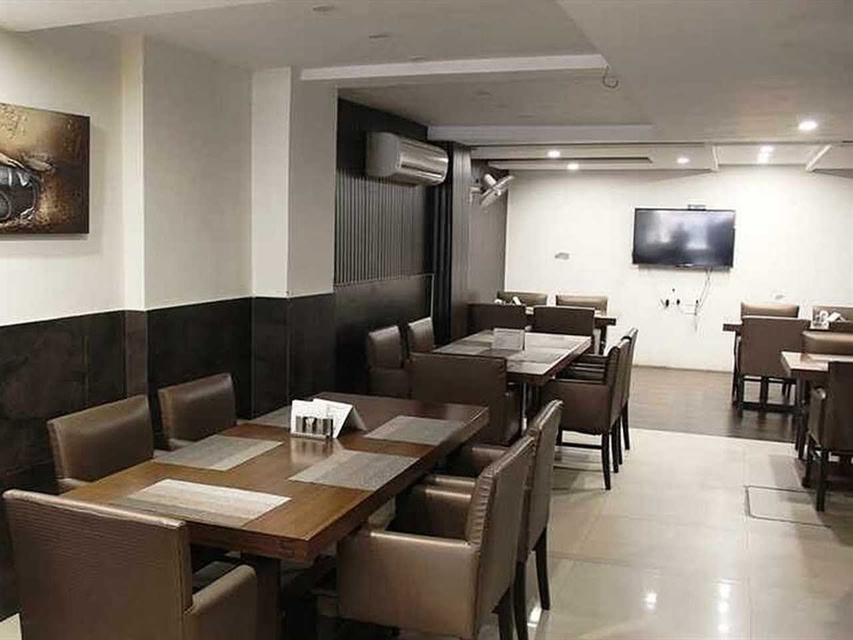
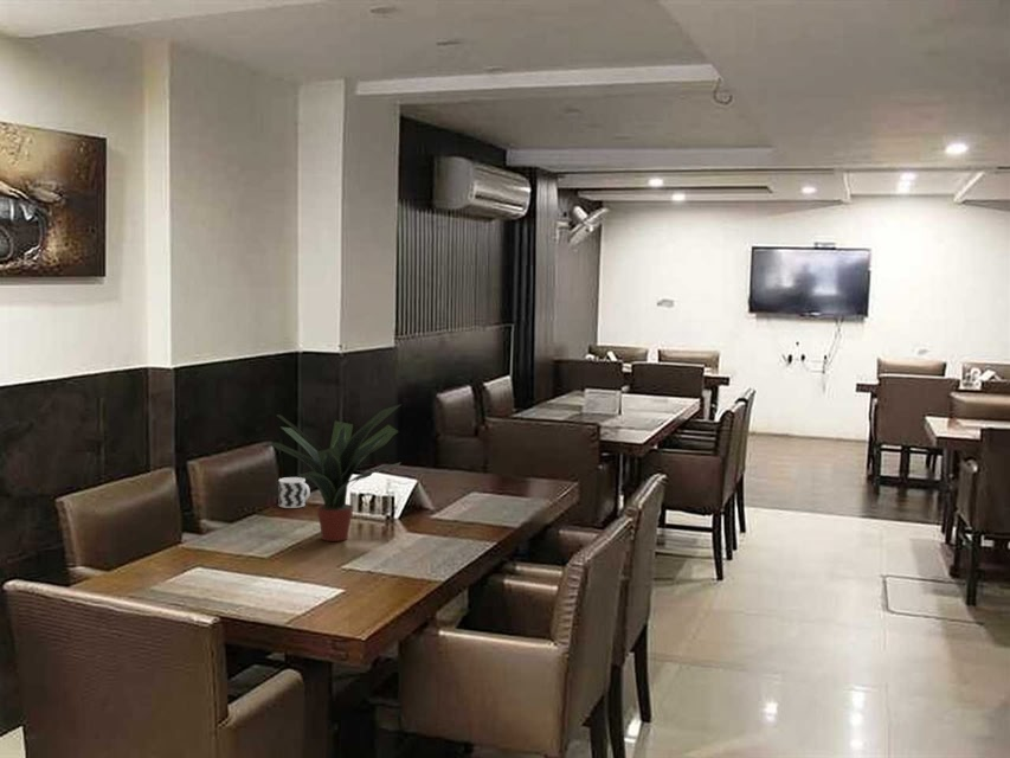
+ cup (295, 493)
+ potted plant (339, 469)
